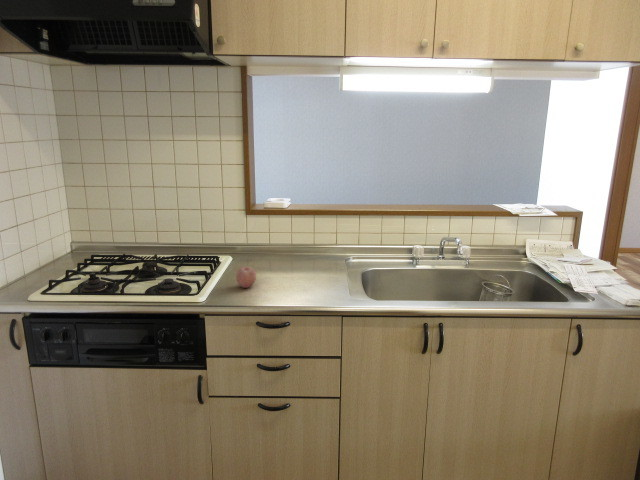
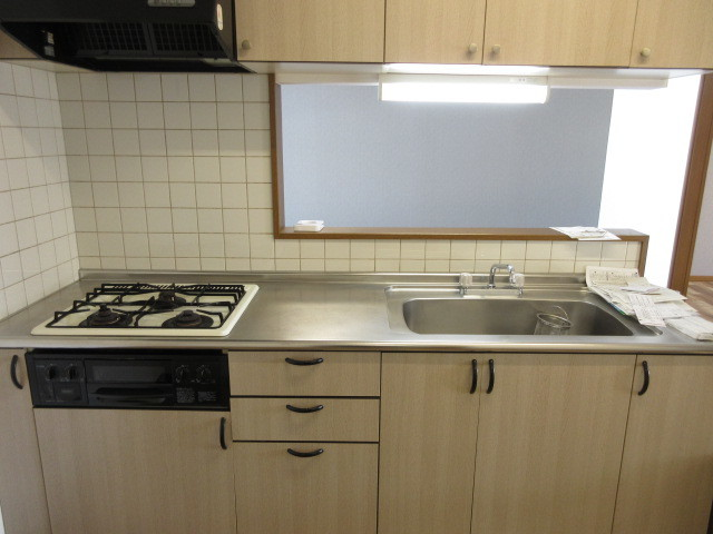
- fruit (246, 277)
